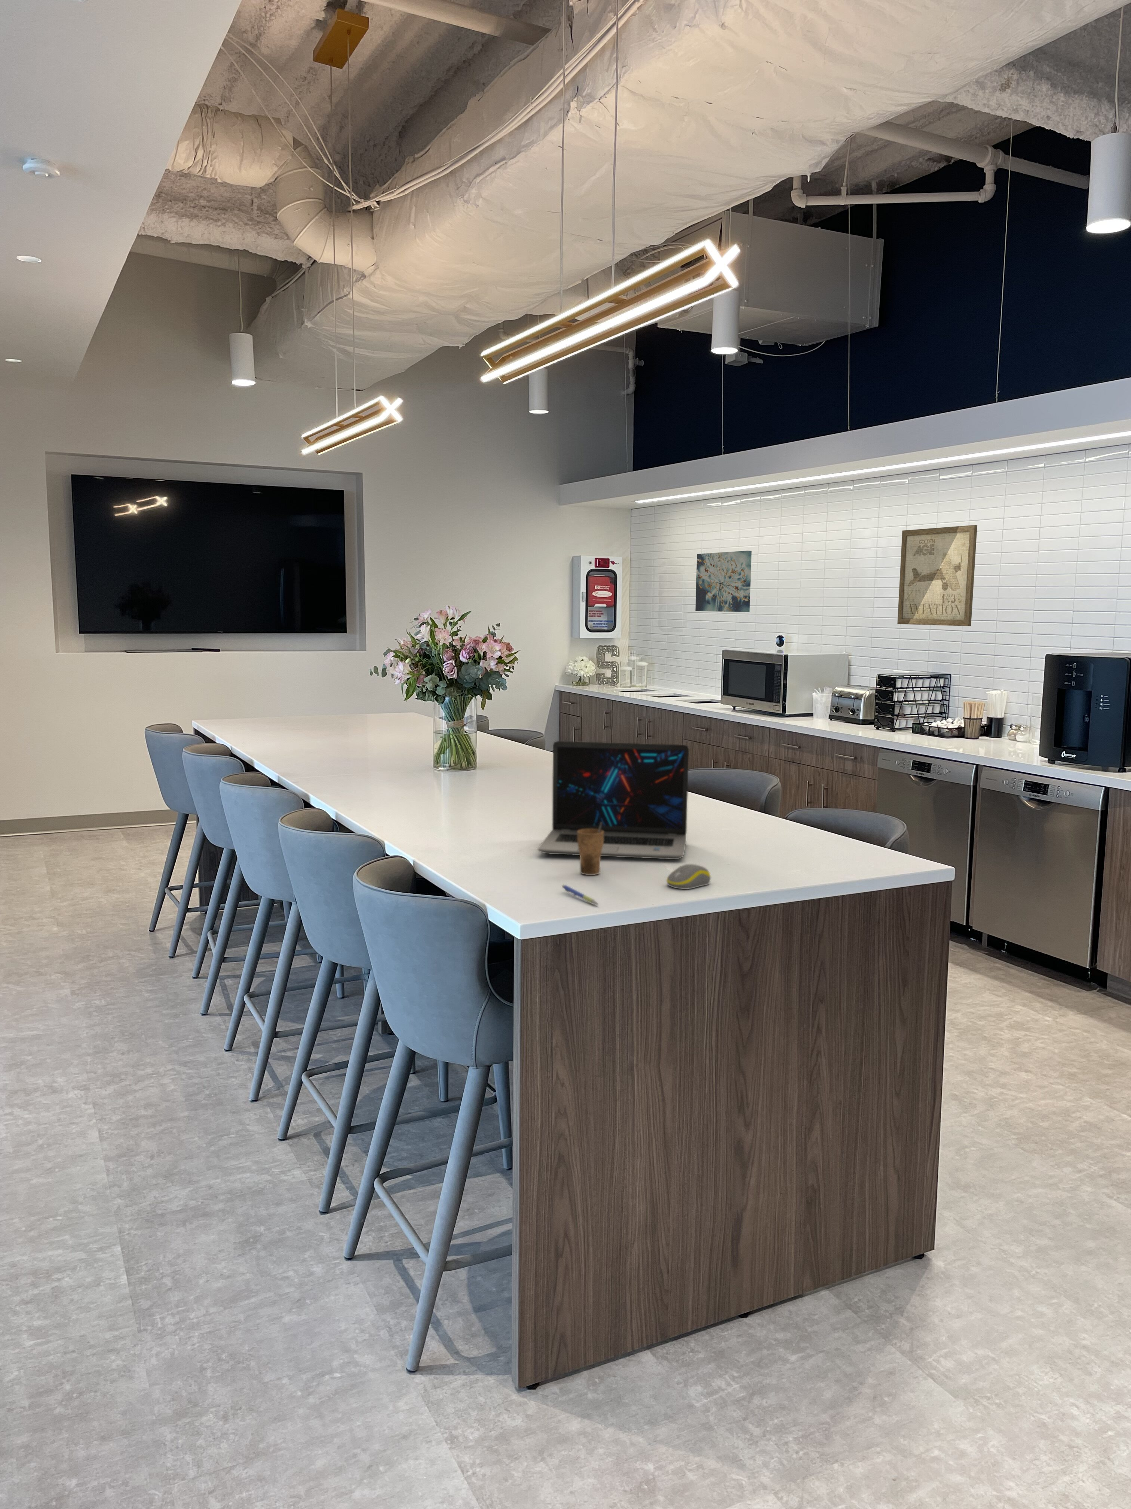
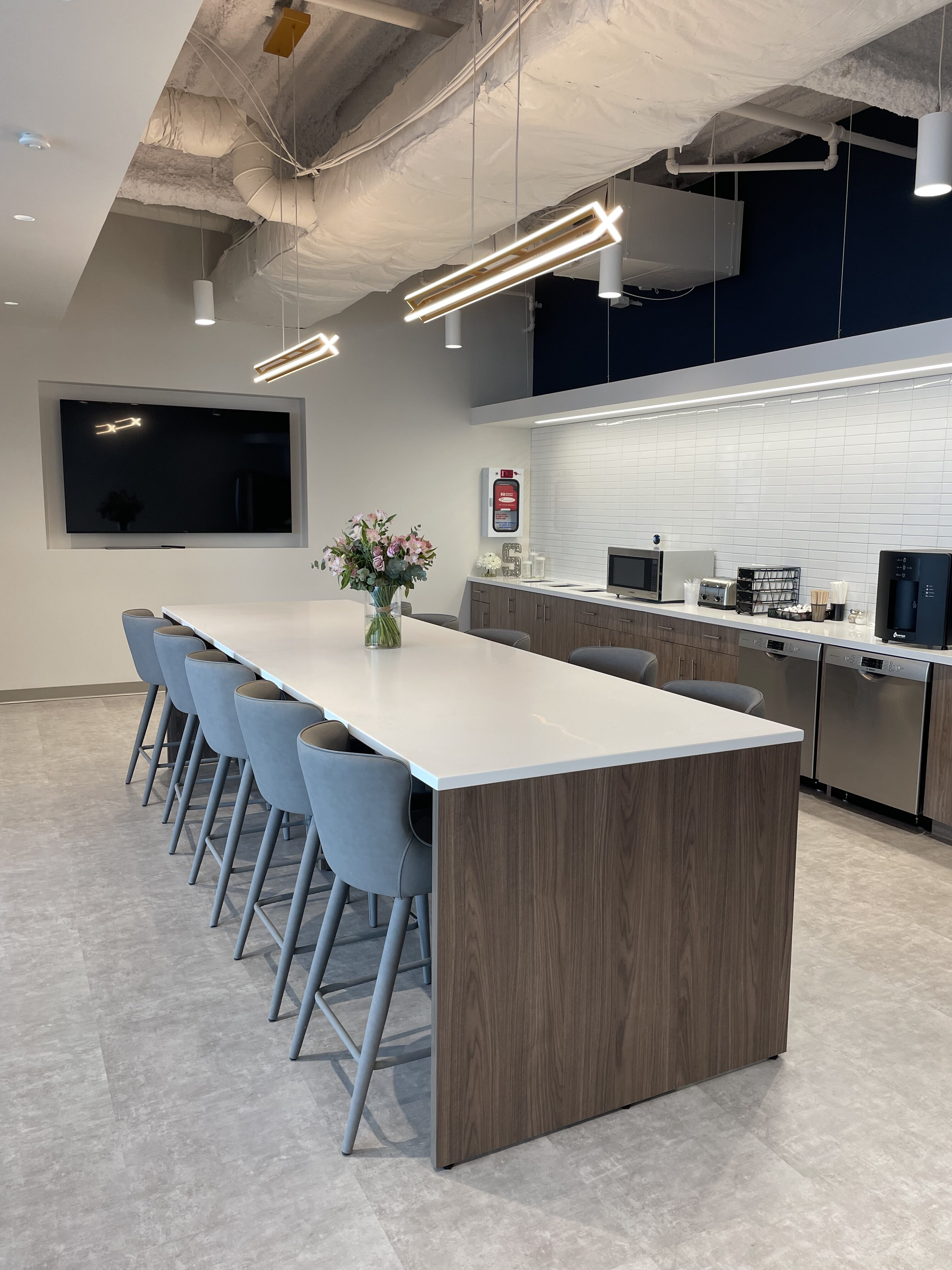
- computer mouse (689, 875)
- wall art (722, 582)
- pen (580, 895)
- laptop (615, 798)
- wall art (935, 576)
- cup (590, 846)
